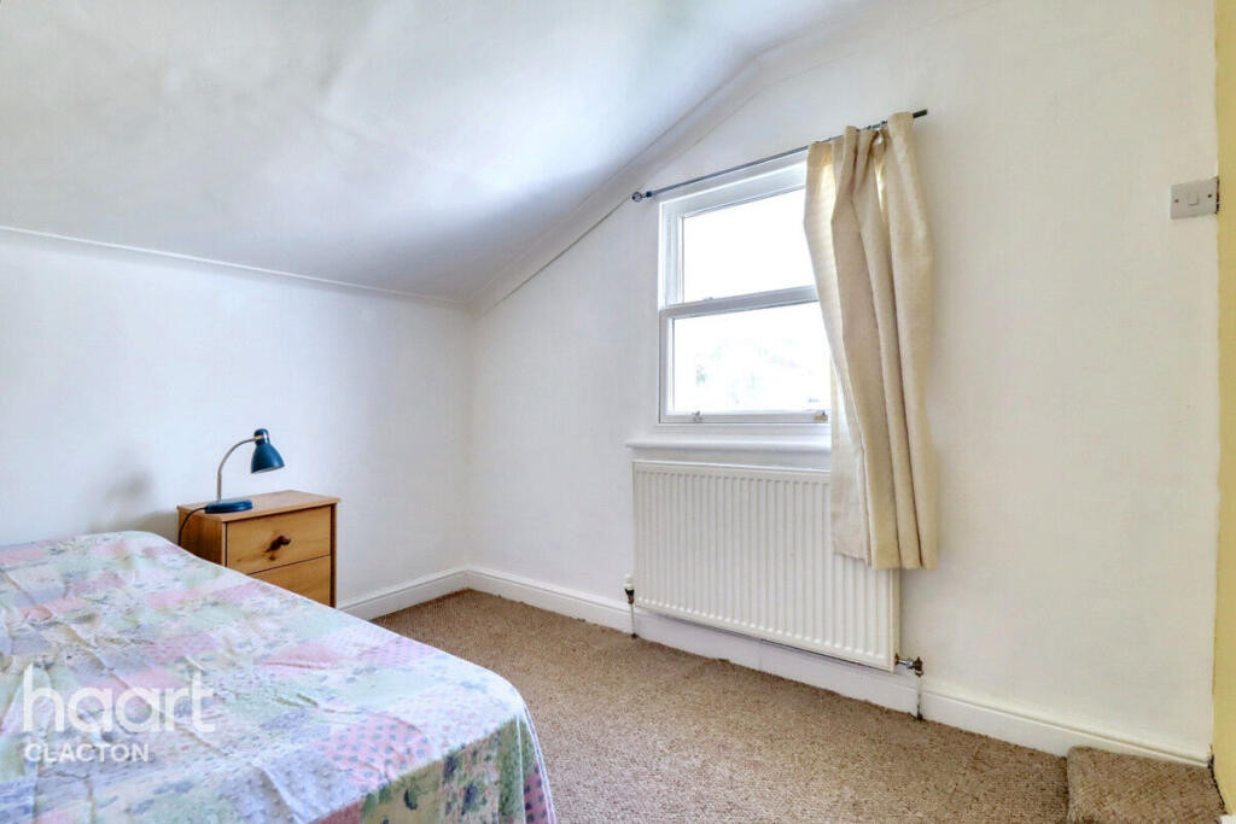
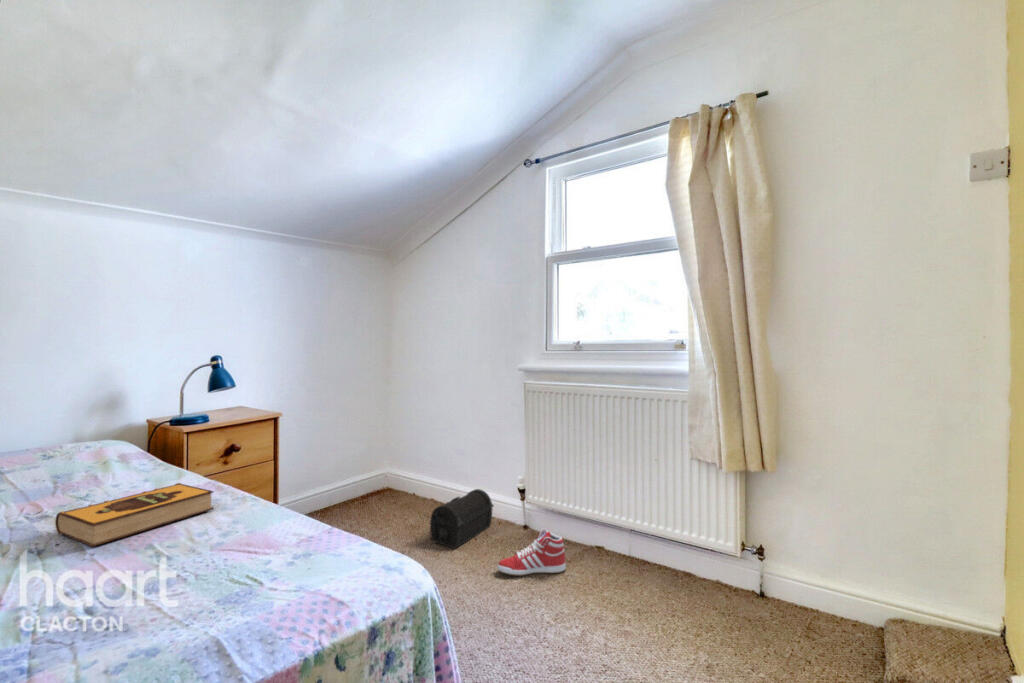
+ sneaker (531, 551)
+ treasure chest (461, 515)
+ hardback book (139, 510)
